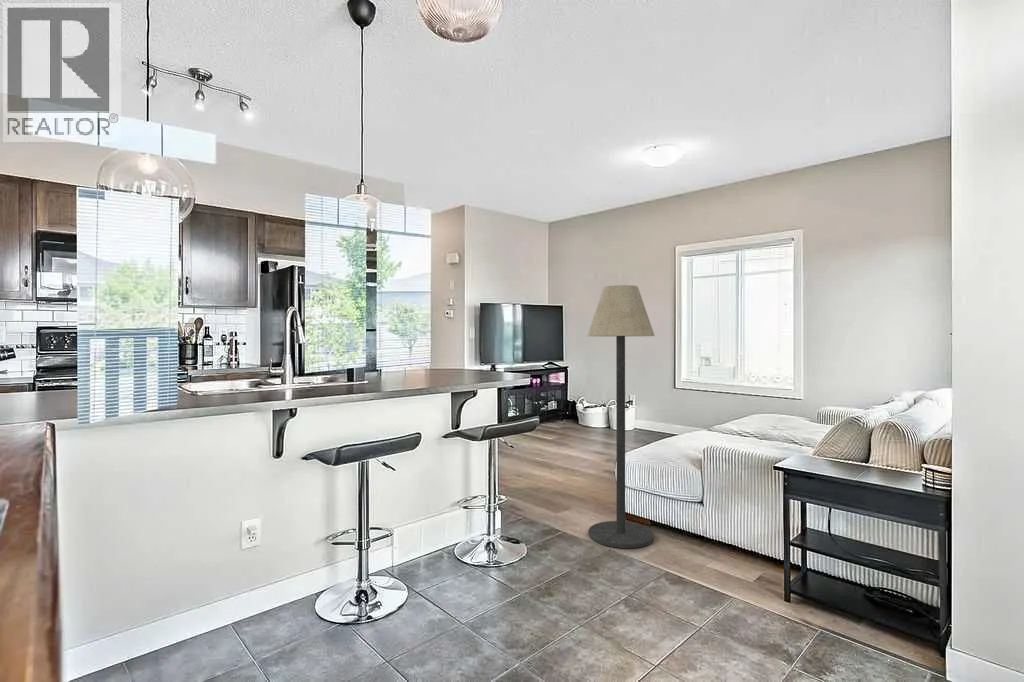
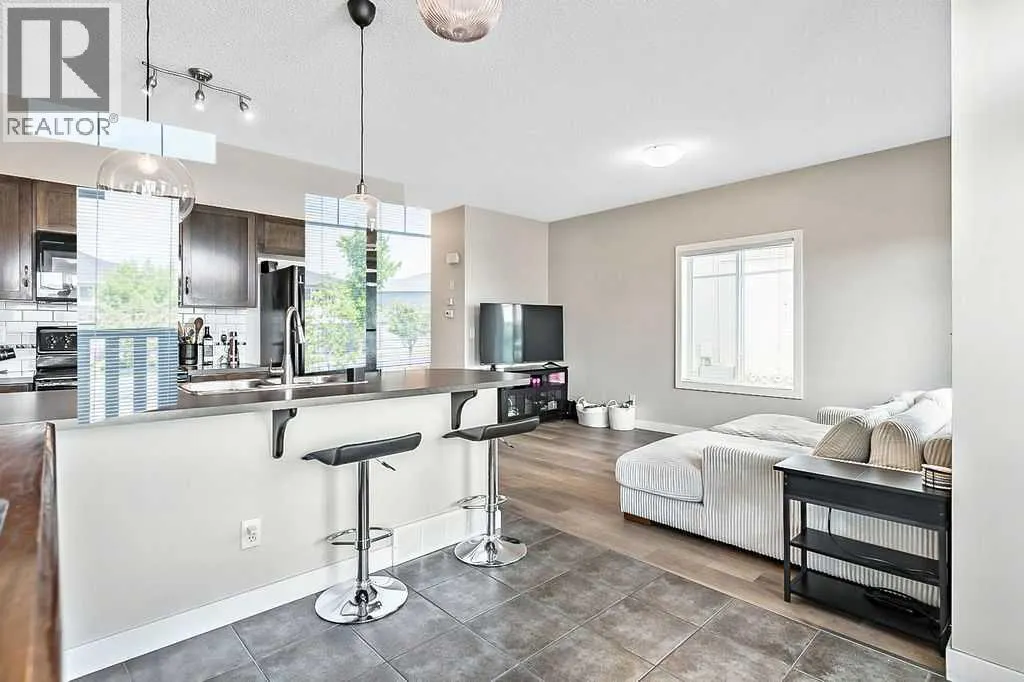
- floor lamp (620, 411)
